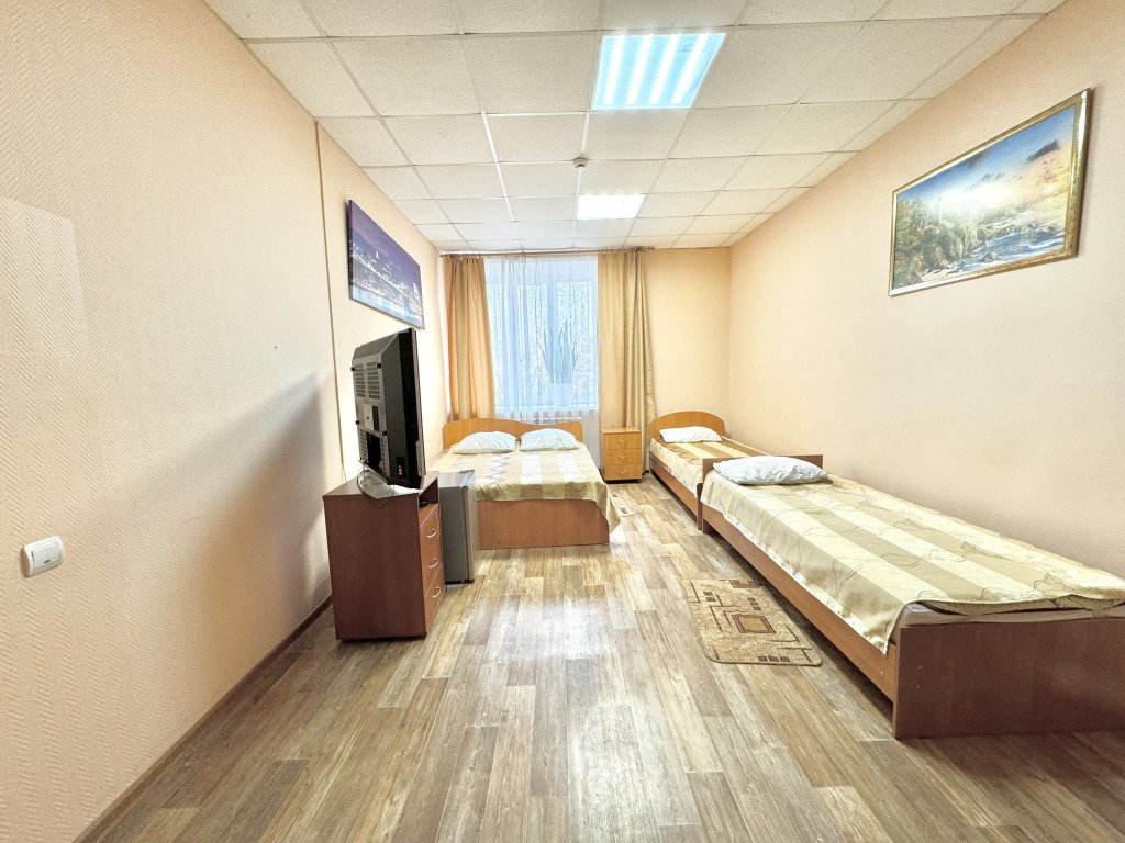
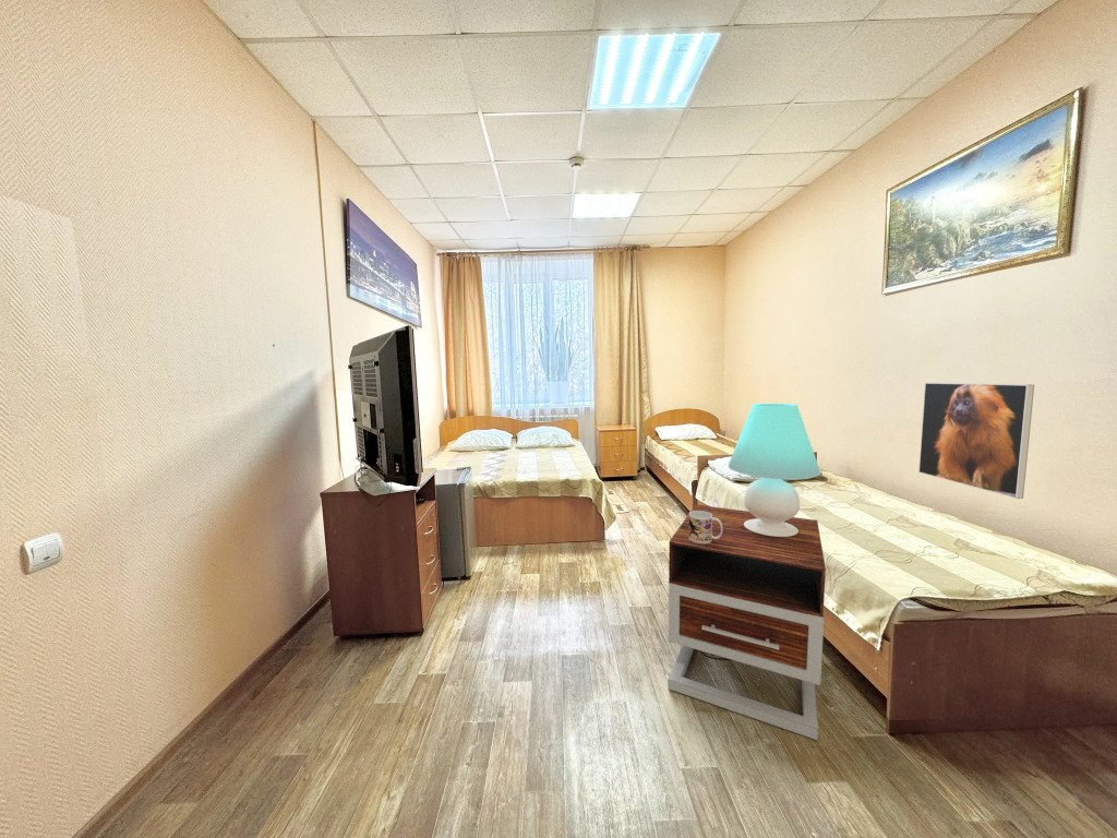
+ mug (705, 527)
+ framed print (969, 434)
+ table lamp (772, 466)
+ nightstand (745, 602)
